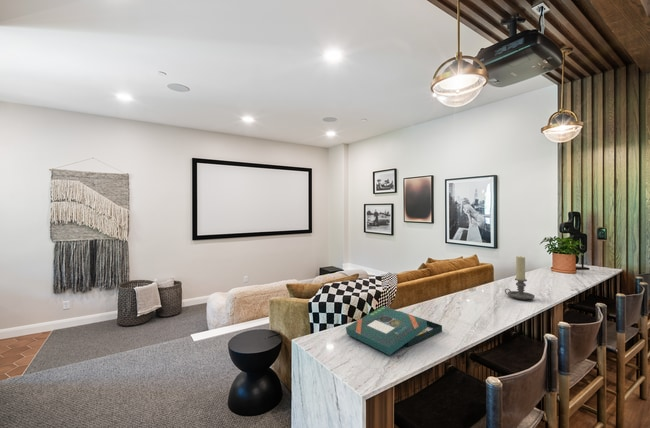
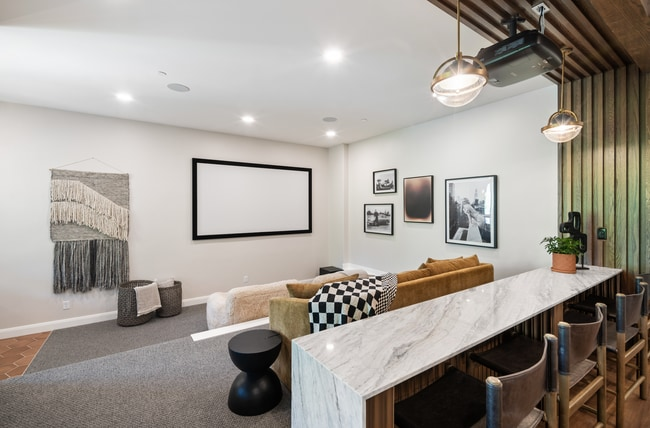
- board game (394, 324)
- candle holder (518, 276)
